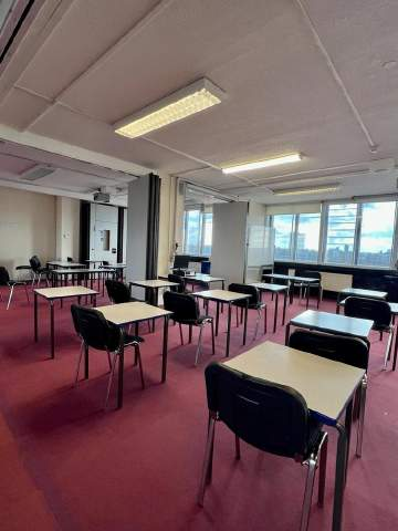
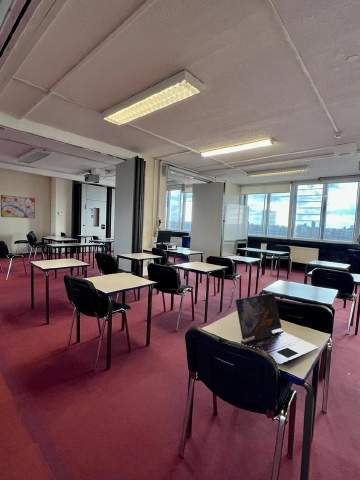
+ wall art (18, 207)
+ laptop (276, 324)
